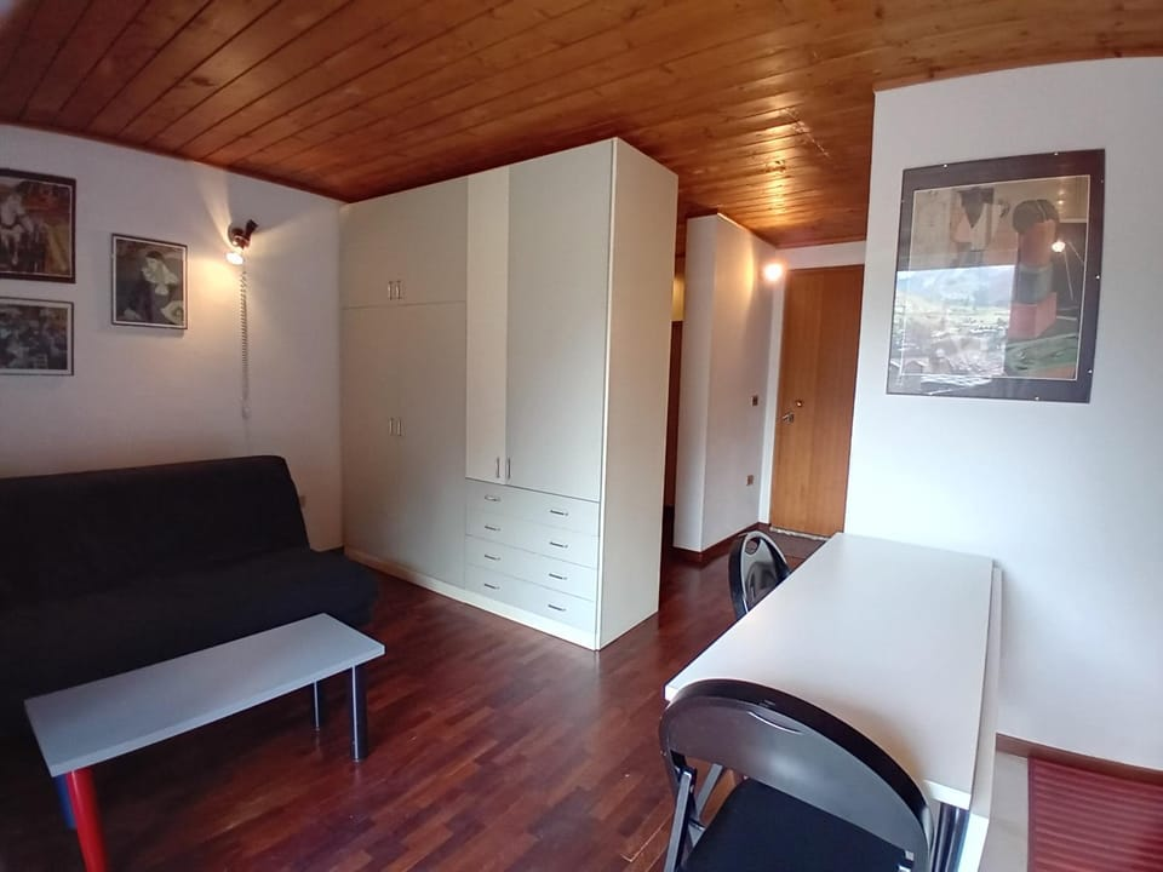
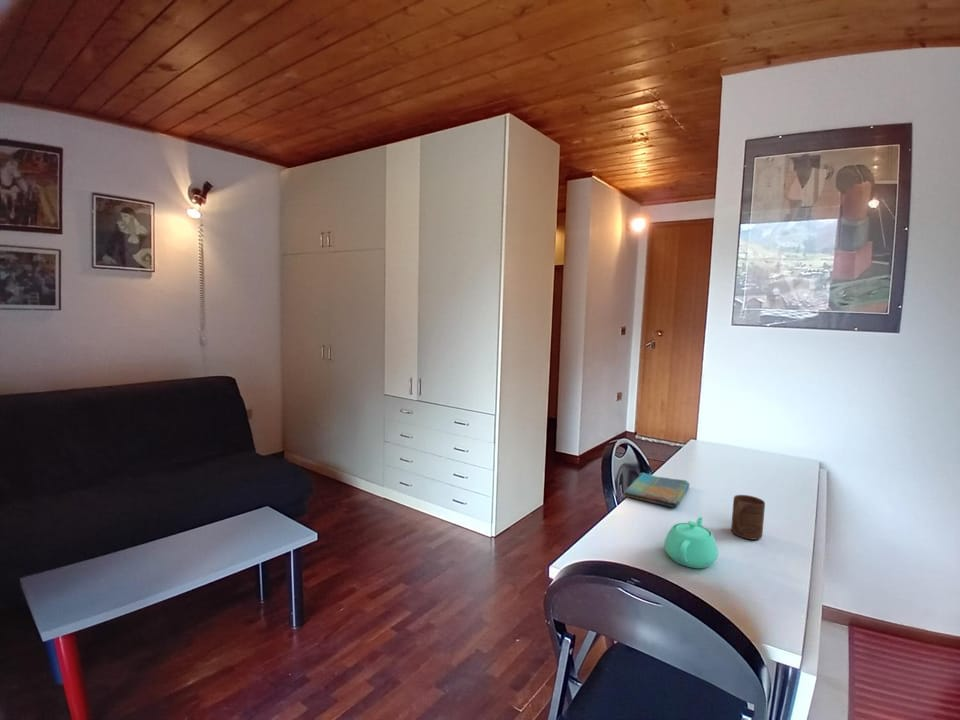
+ dish towel (657, 488)
+ cup (747, 518)
+ teapot (691, 540)
